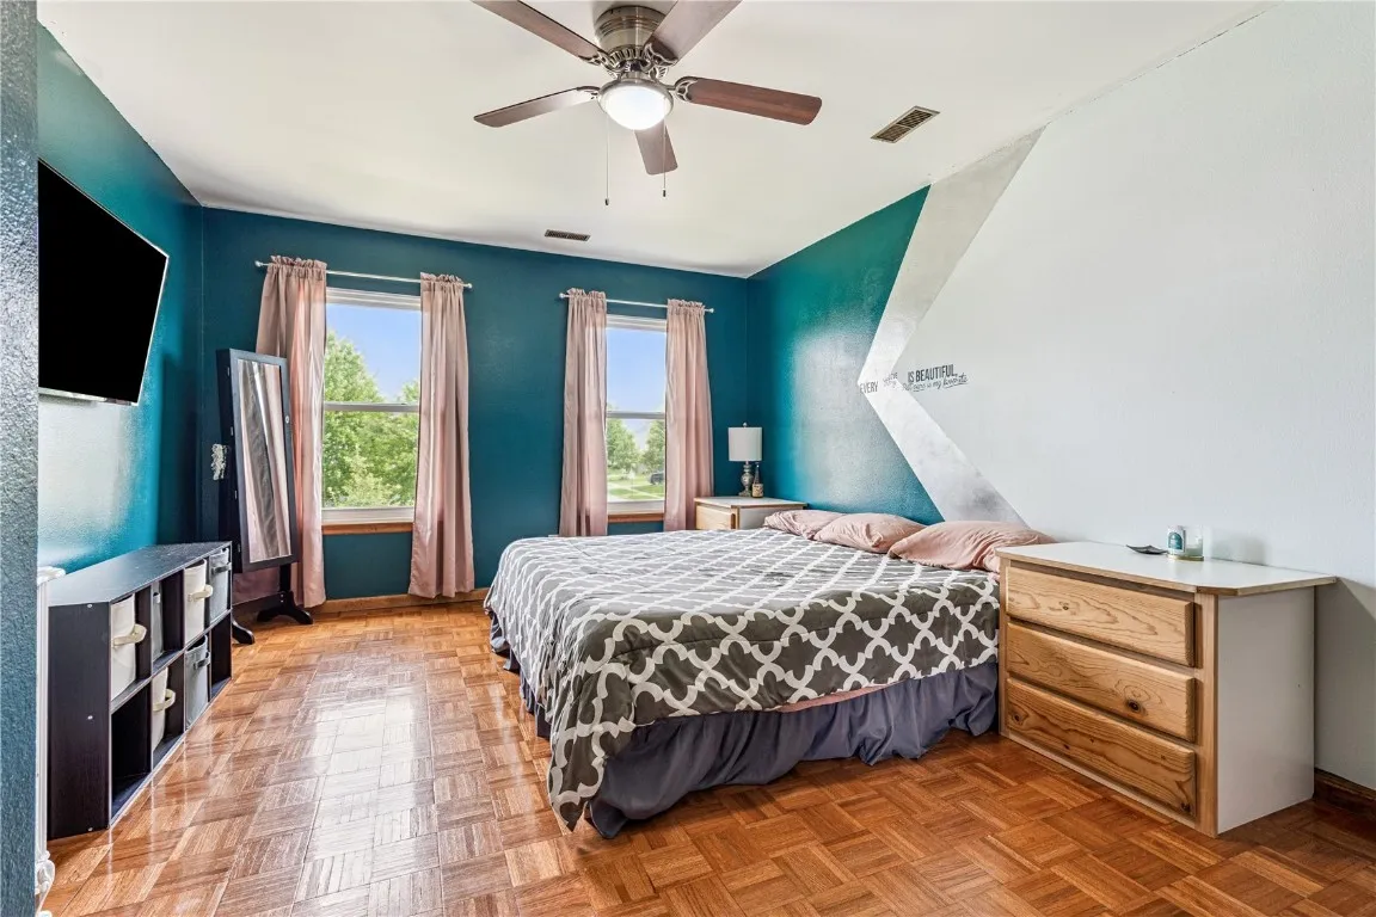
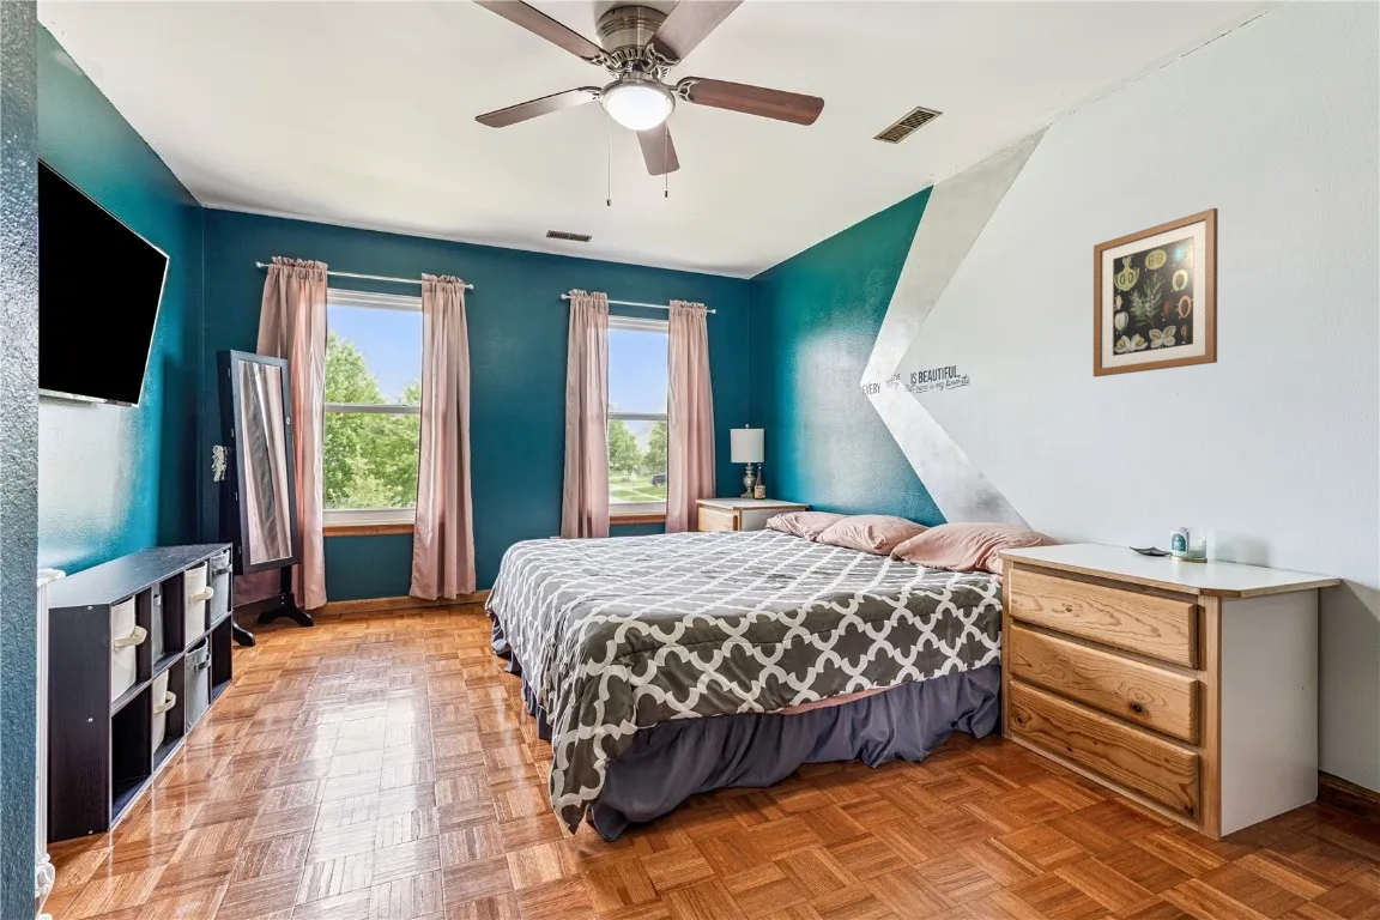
+ wall art (1150, 298)
